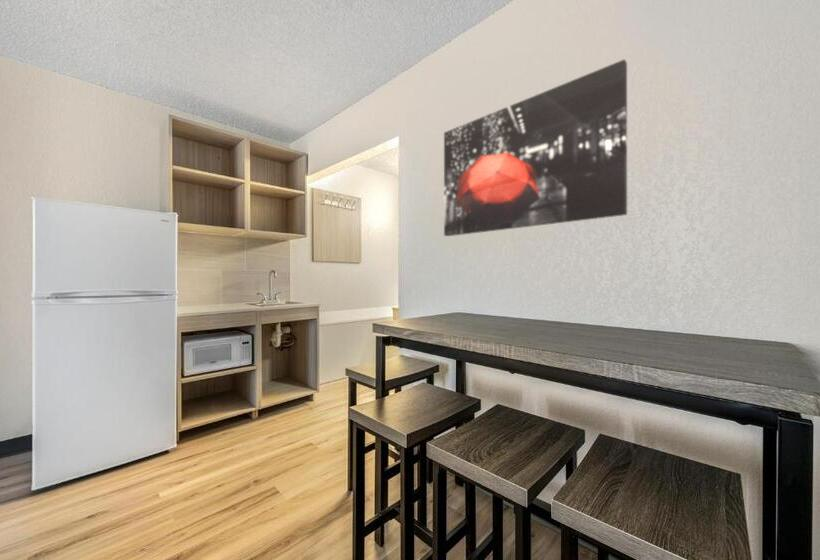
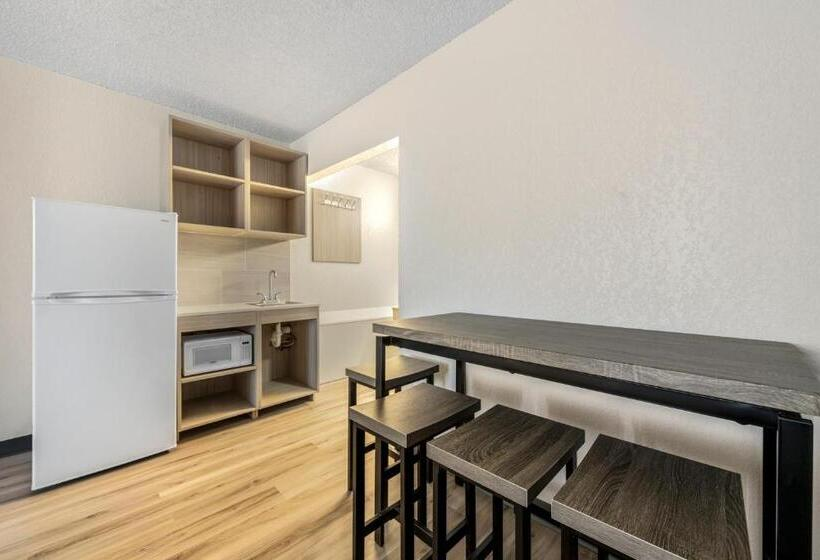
- wall art (518, 165)
